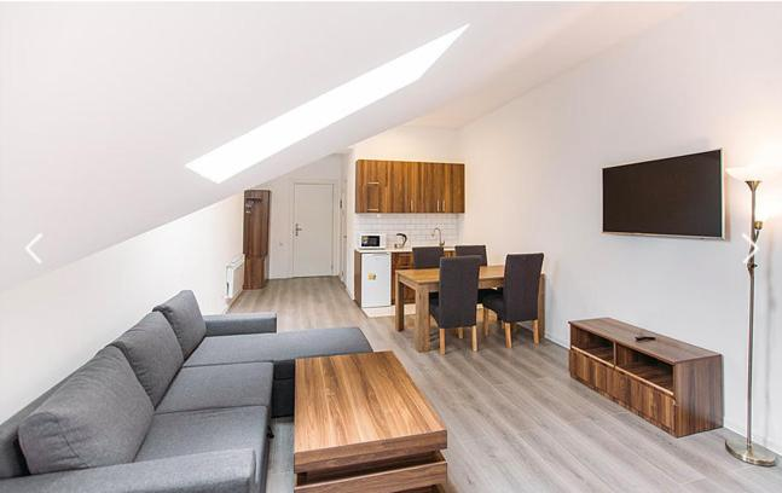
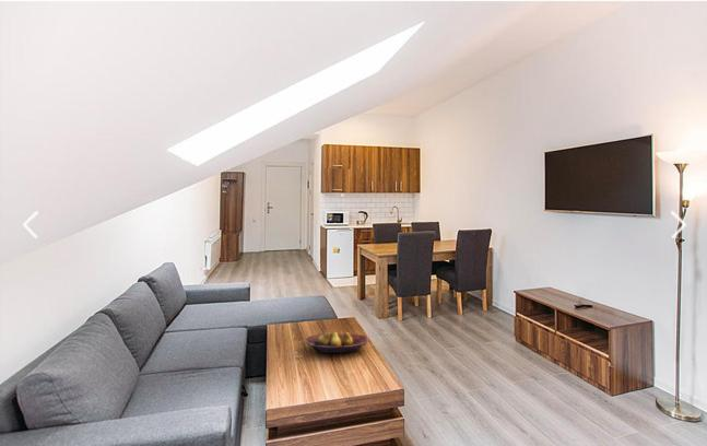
+ fruit bowl (337, 340)
